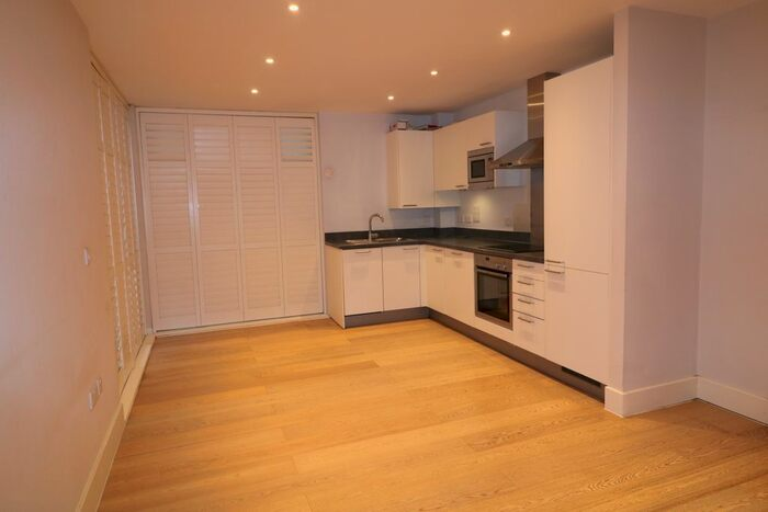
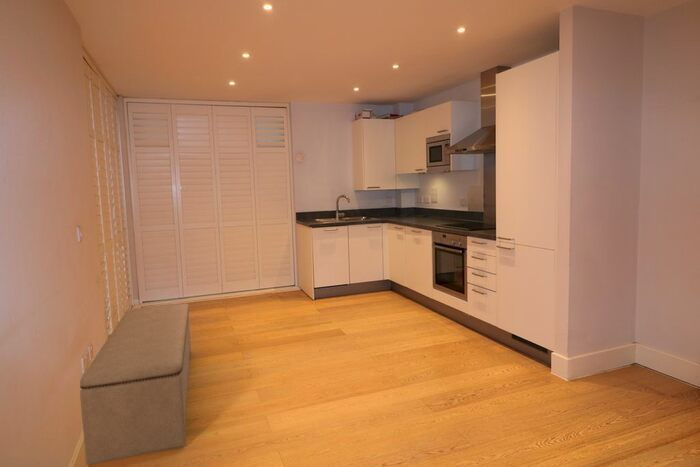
+ bench (150, 362)
